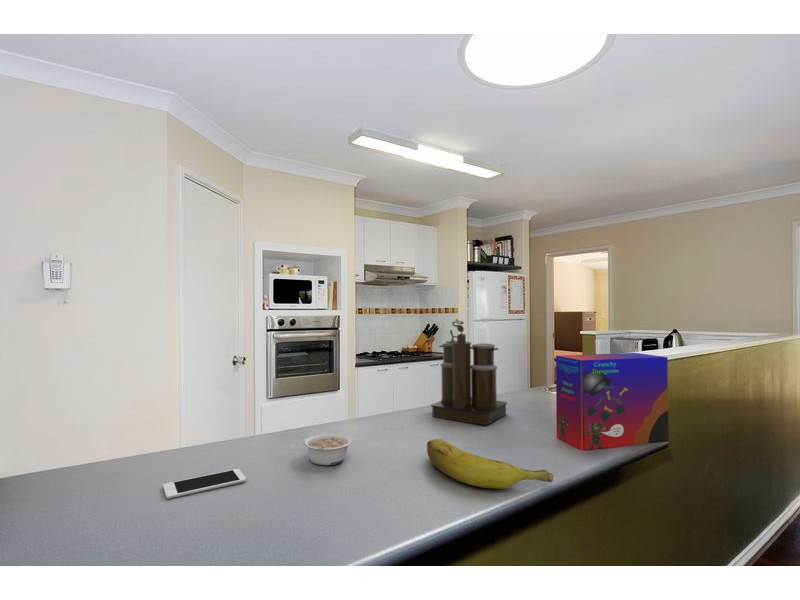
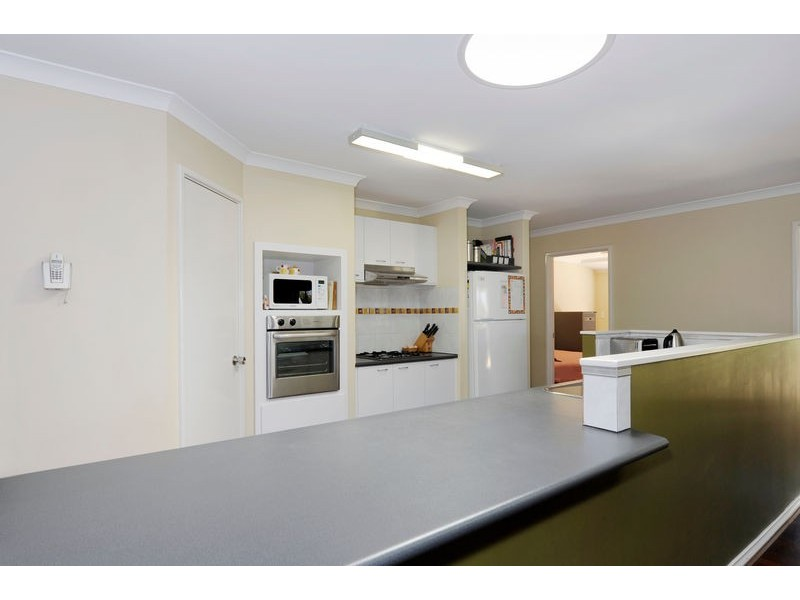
- coffee maker (469, 366)
- cereal box (610, 397)
- legume (328, 448)
- banana (476, 457)
- cell phone (205, 482)
